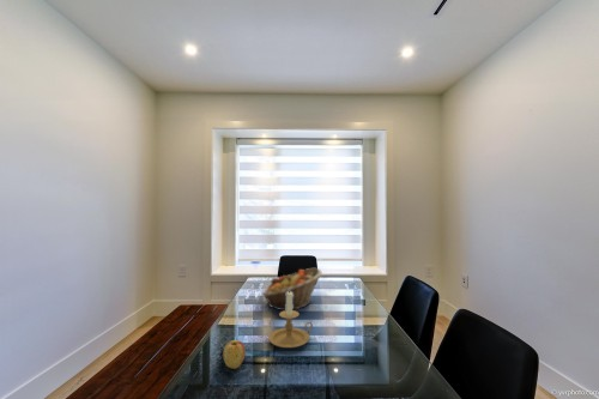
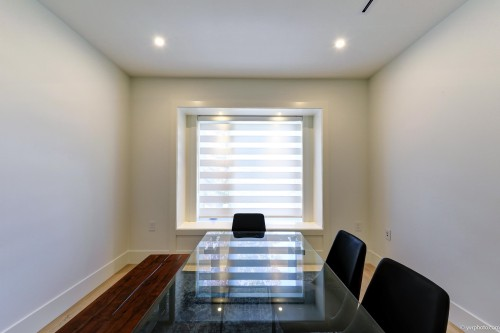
- apple (234, 353)
- candle holder (289, 315)
- fruit basket (292, 286)
